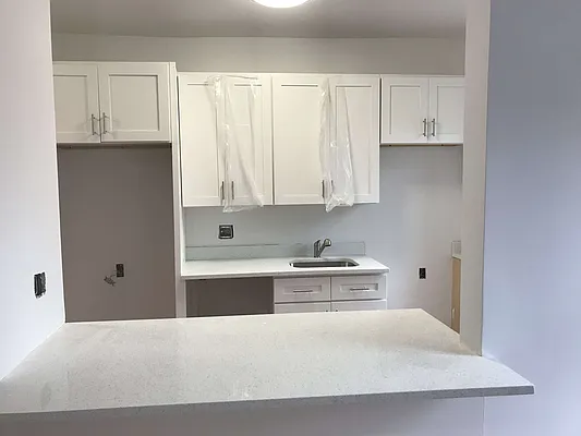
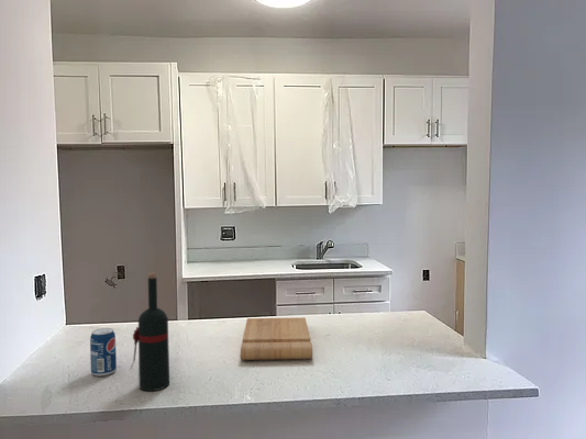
+ wine bottle (148, 329)
+ cutting board (276, 336)
+ beverage can (102, 351)
